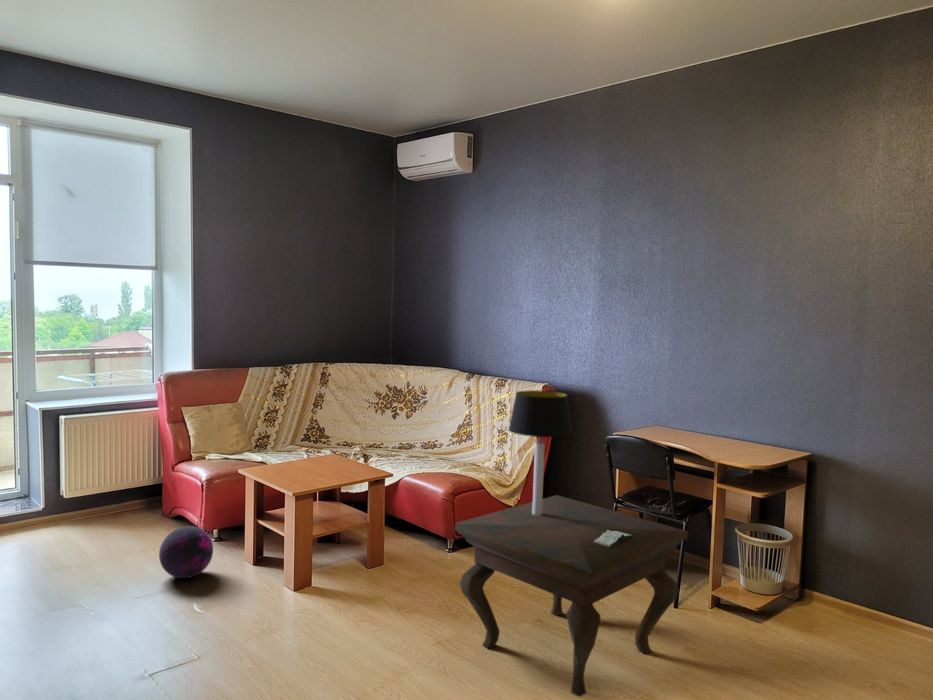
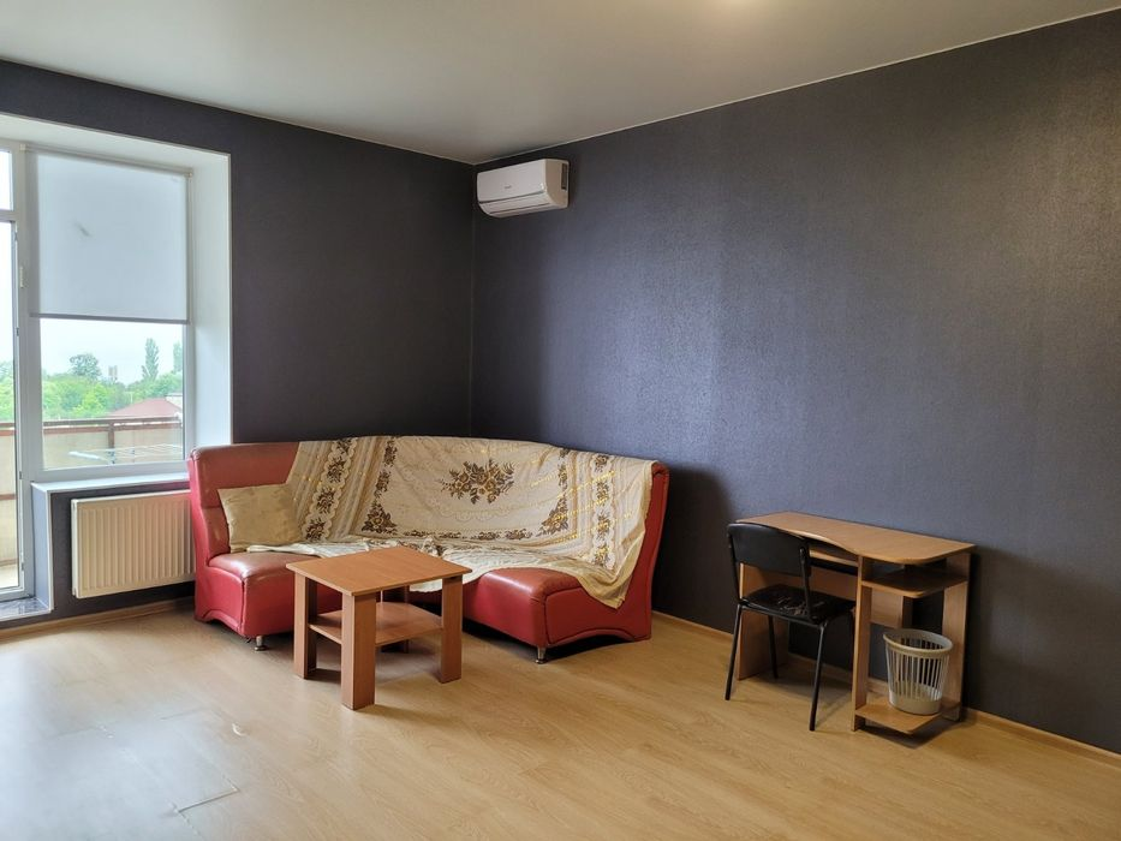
- book (613, 535)
- table lamp (539, 453)
- ball (186, 552)
- side table (568, 588)
